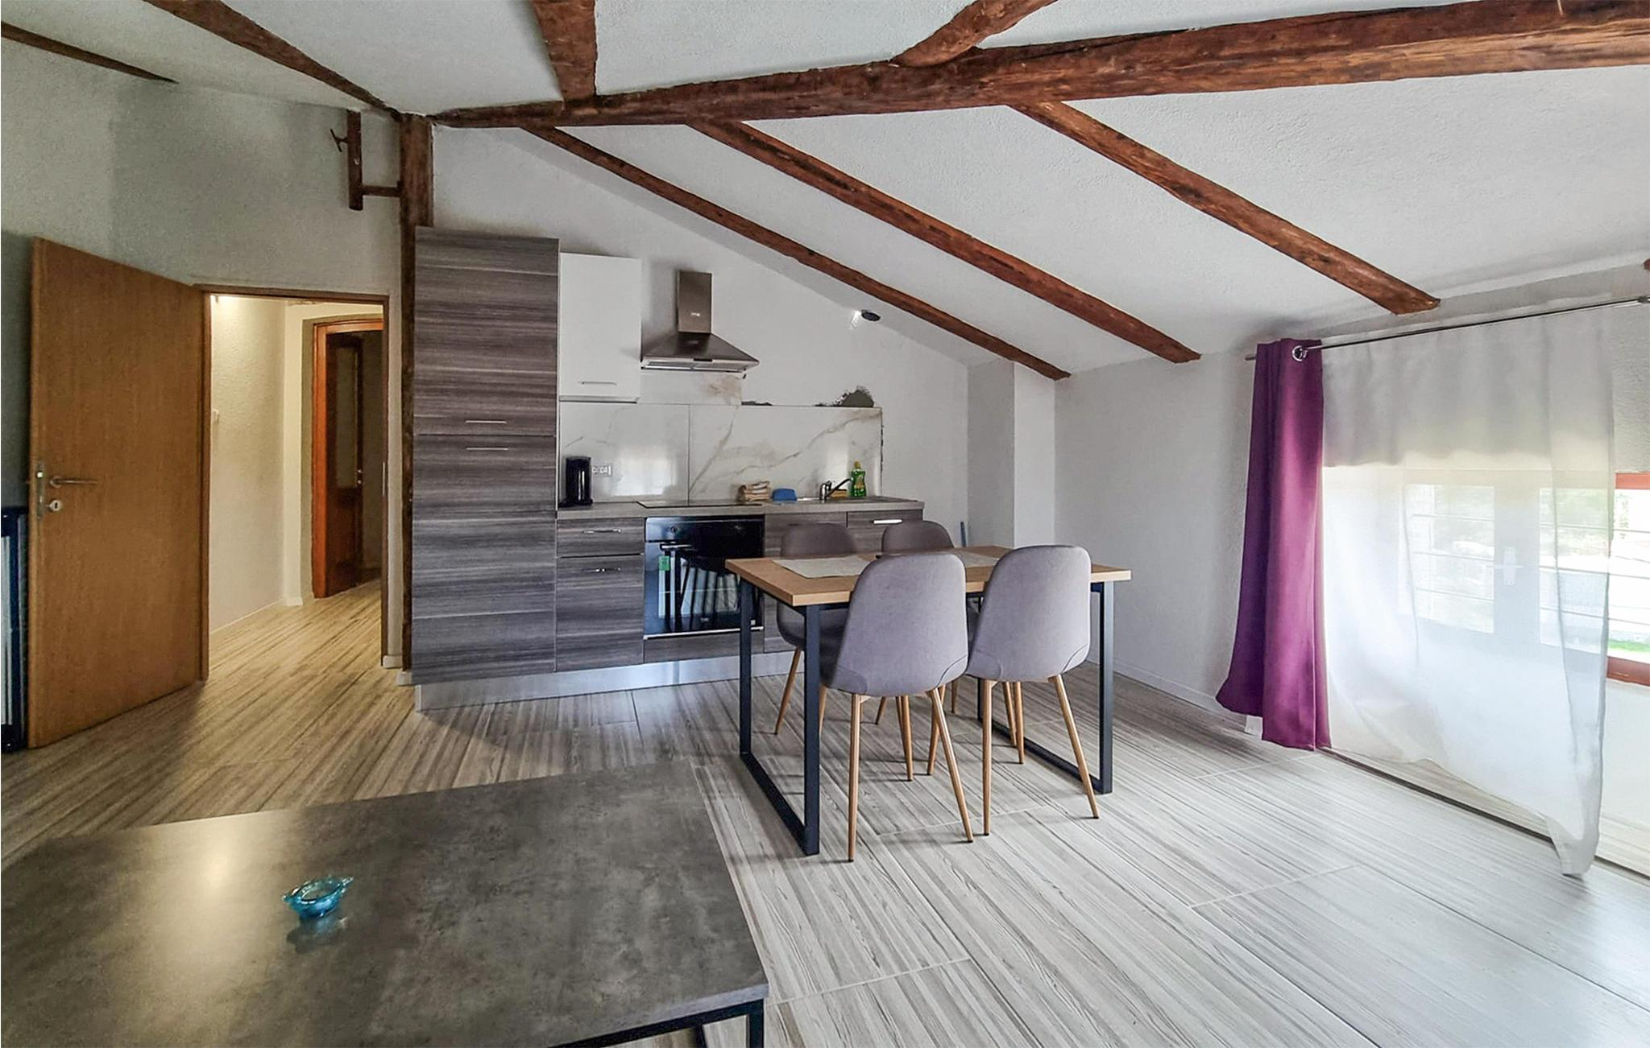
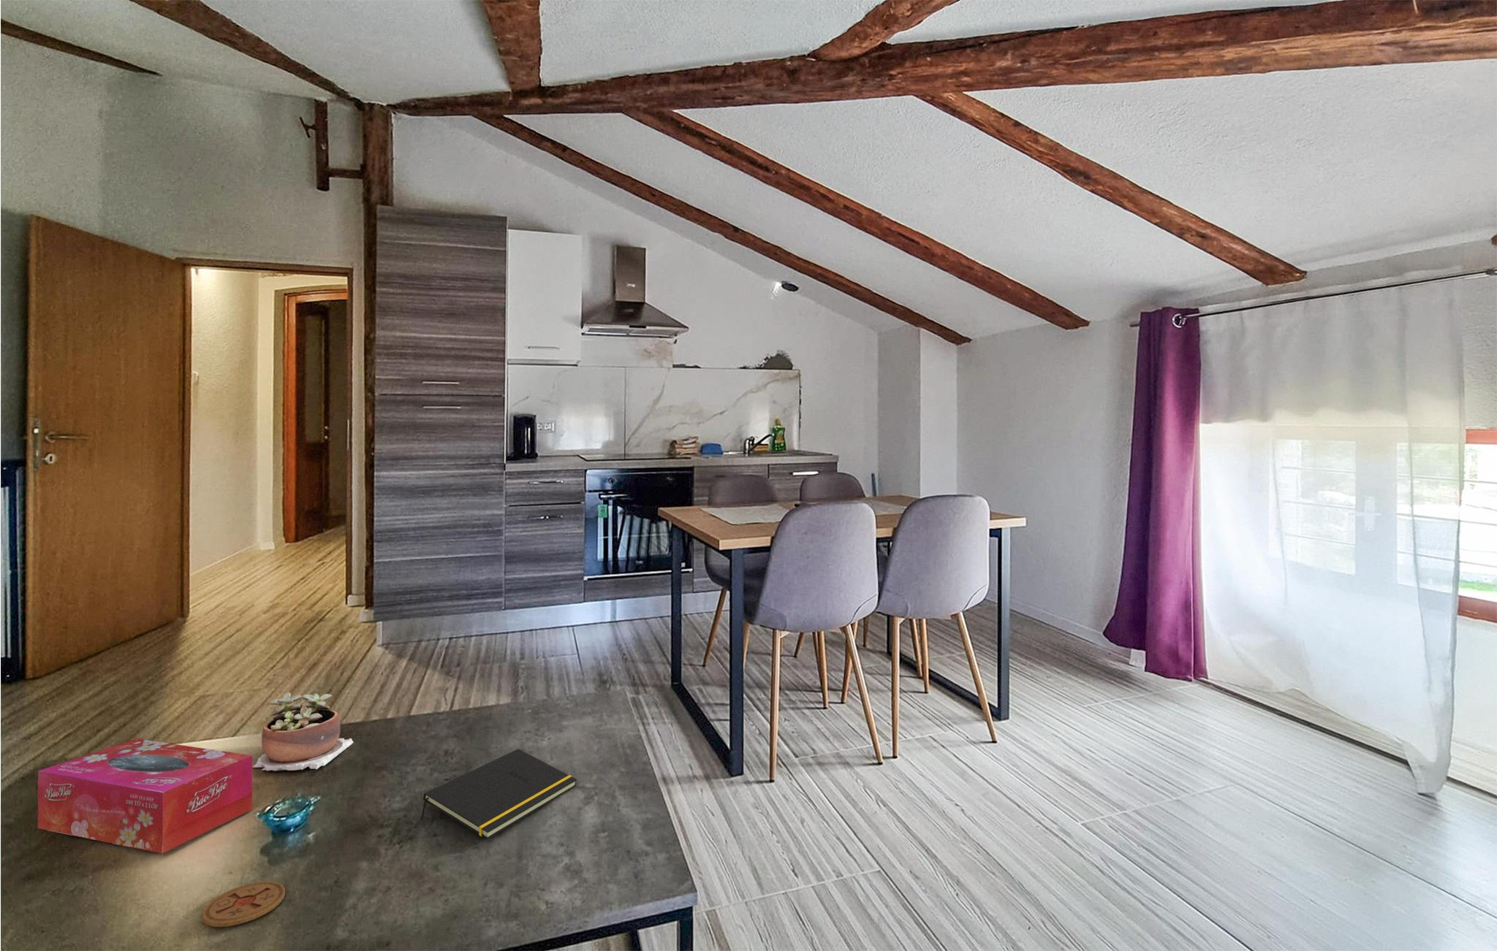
+ succulent plant (301, 725)
+ notepad (504, 789)
+ tissue box (147, 791)
+ coaster (244, 903)
